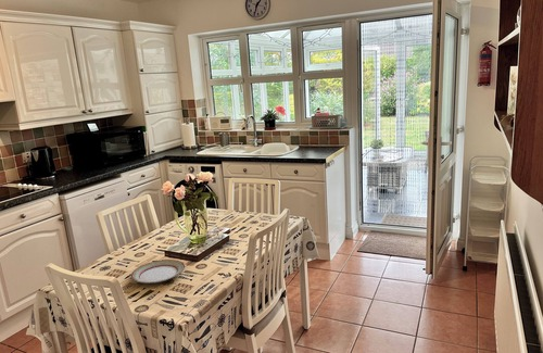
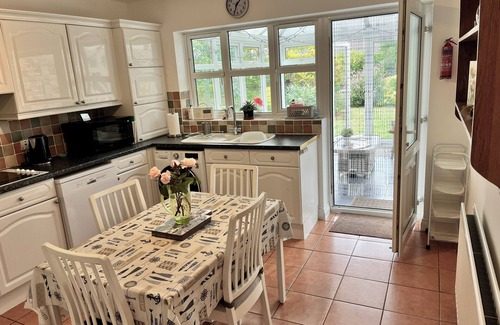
- plate (159, 272)
